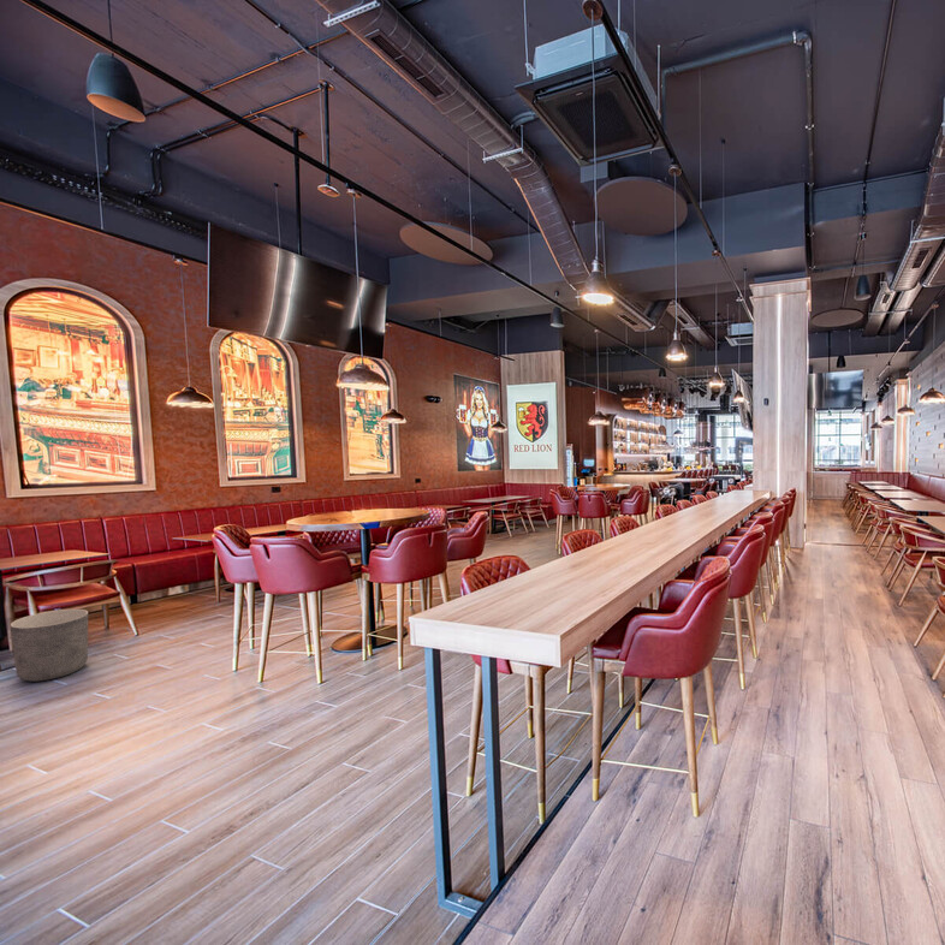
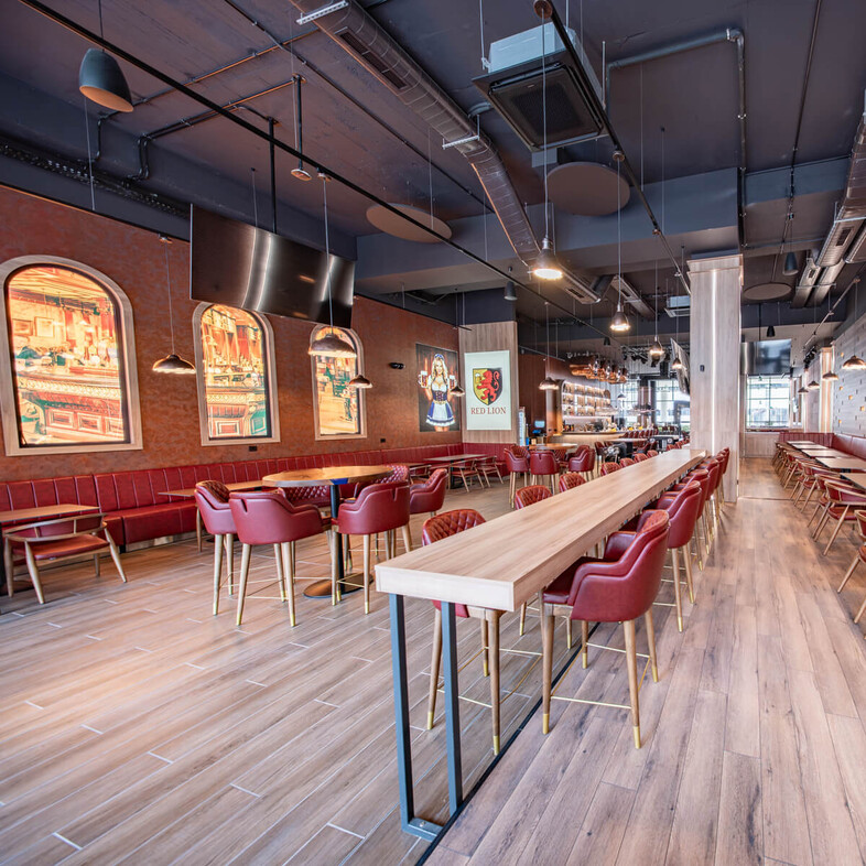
- planter (52, 644)
